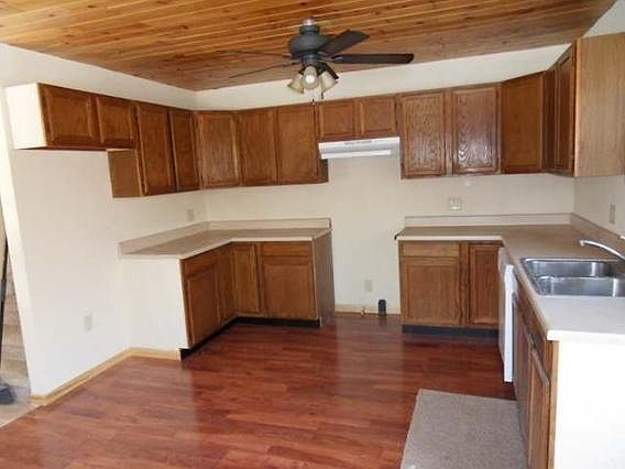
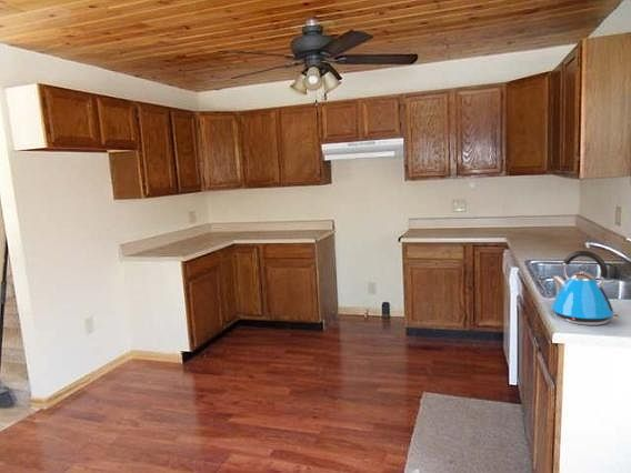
+ kettle (584, 284)
